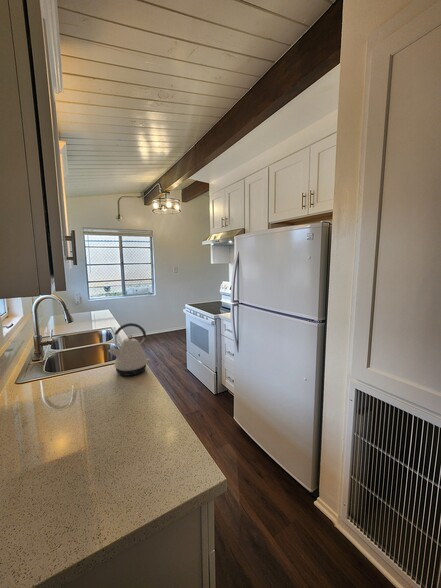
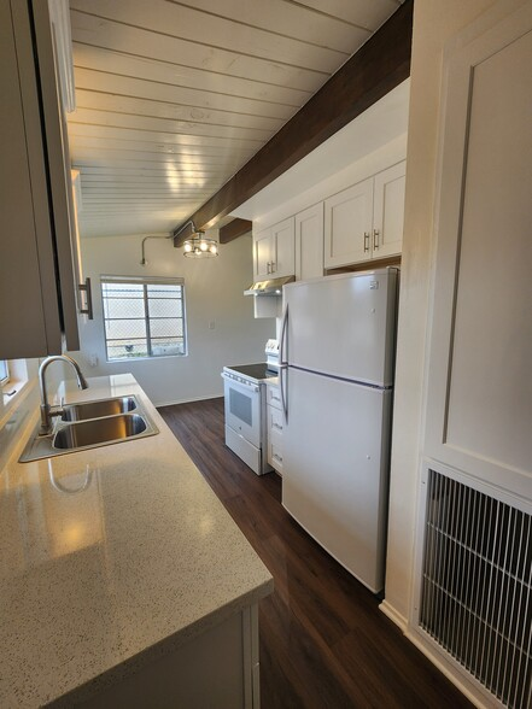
- kettle (129, 347)
